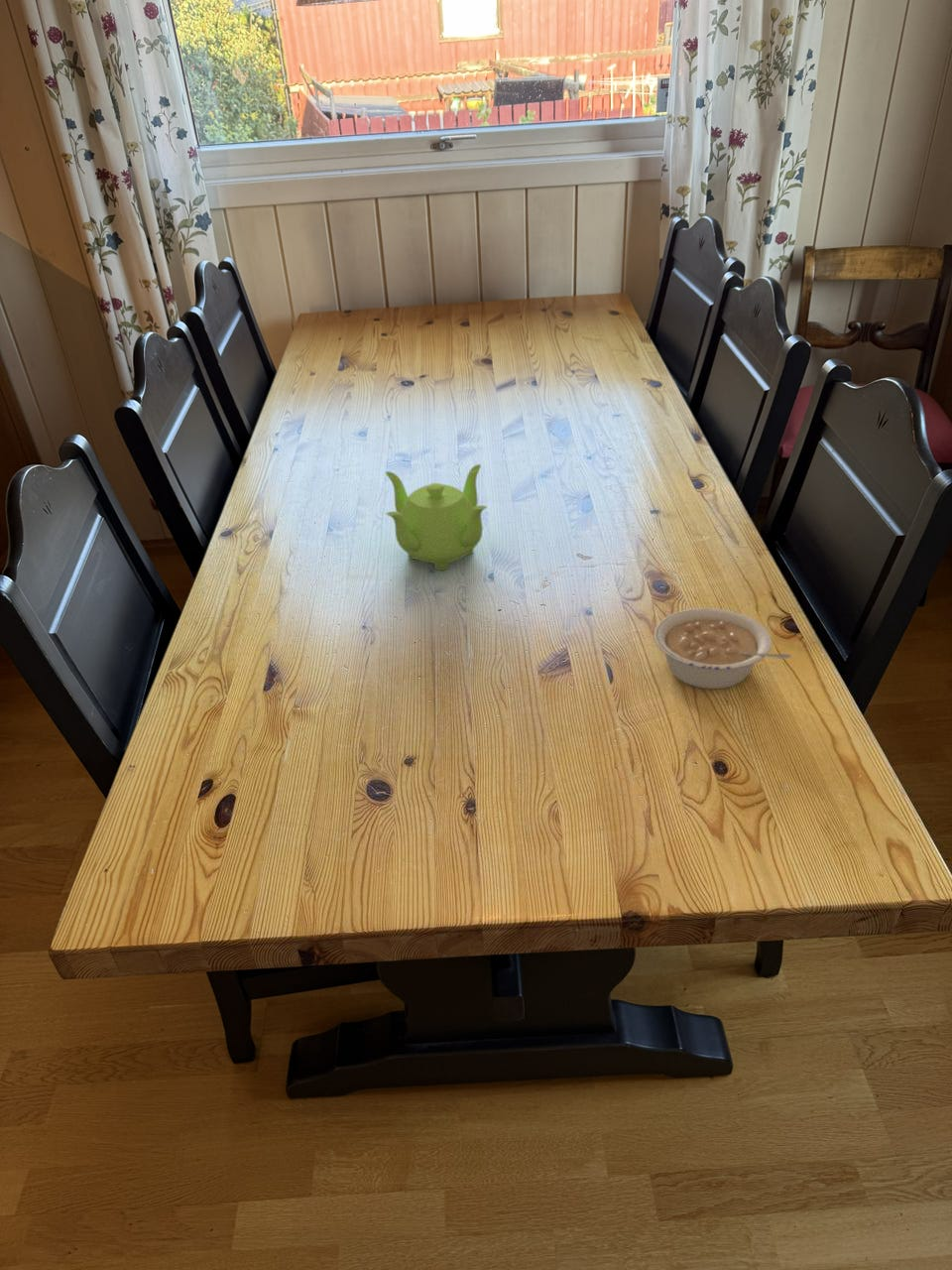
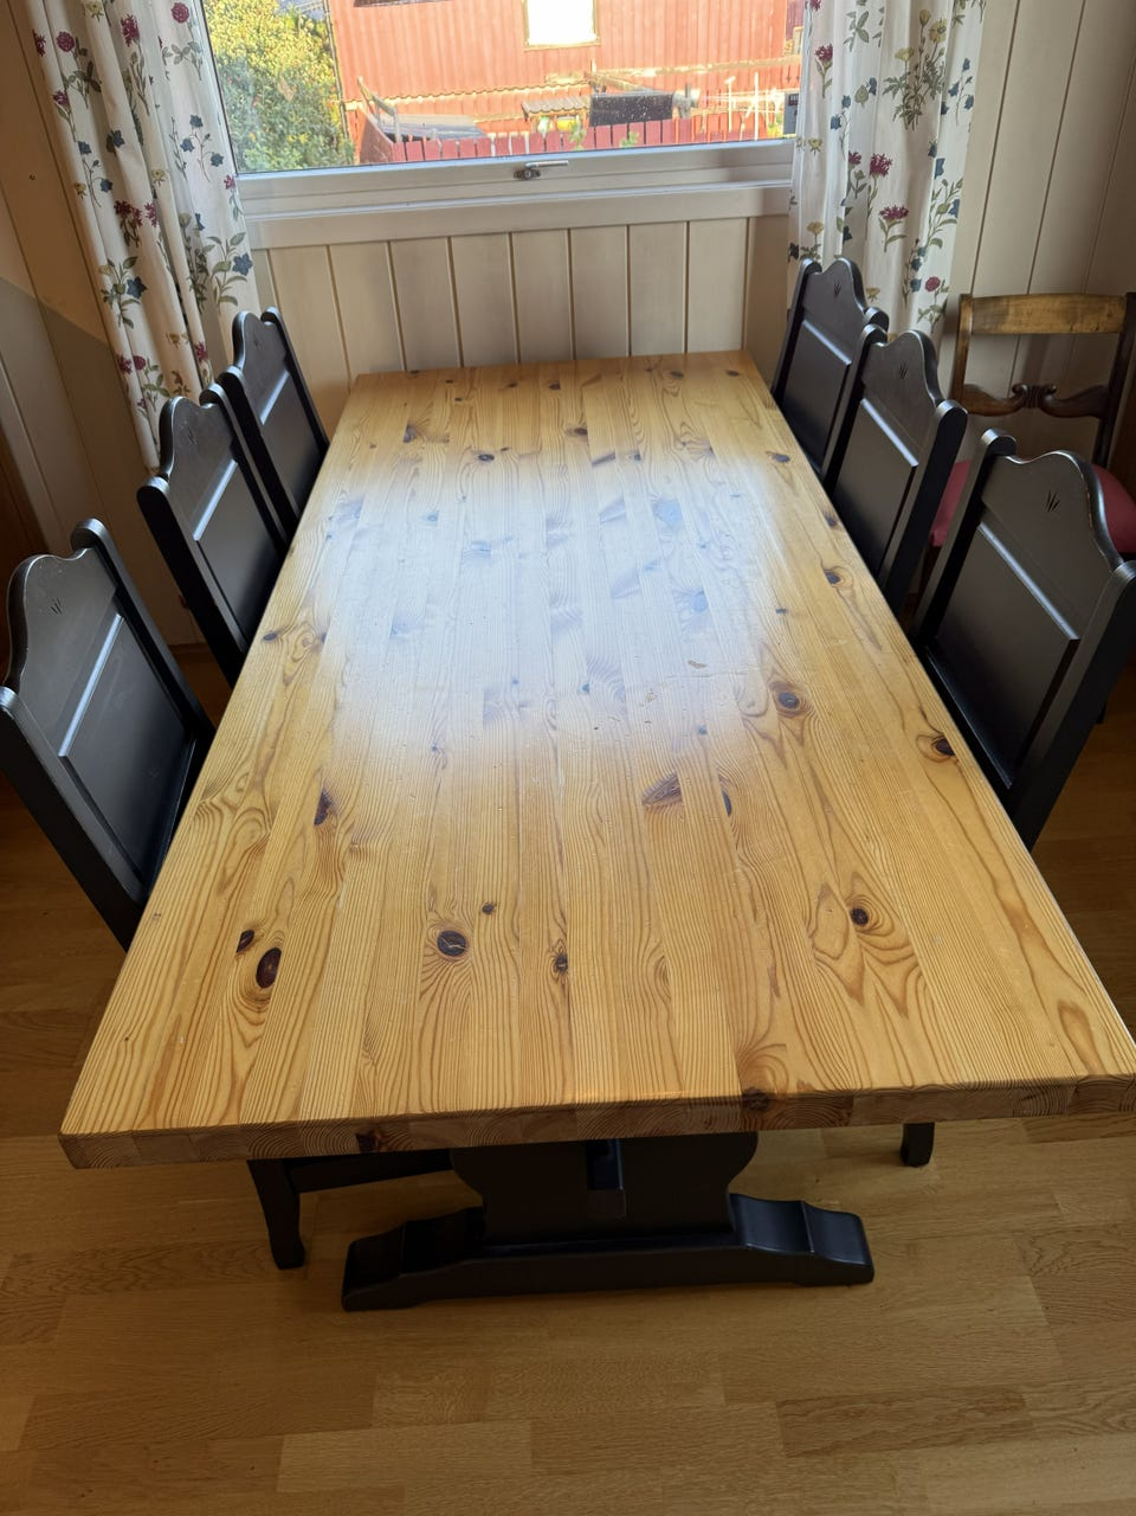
- legume (715, 649)
- teapot (438, 519)
